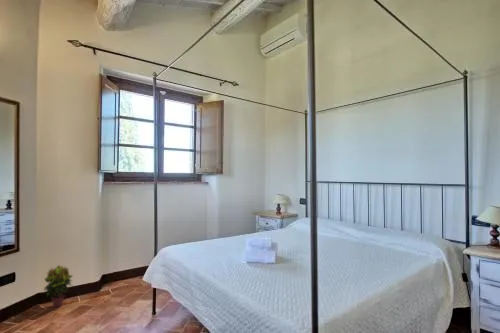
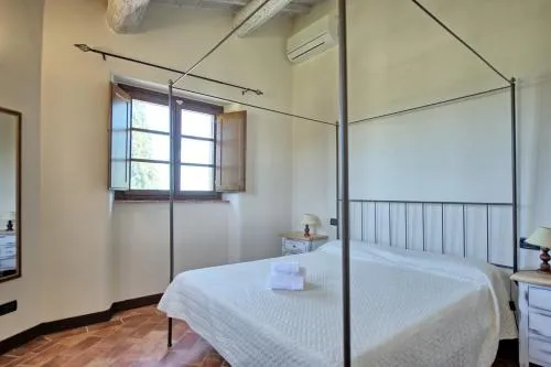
- potted plant (58, 285)
